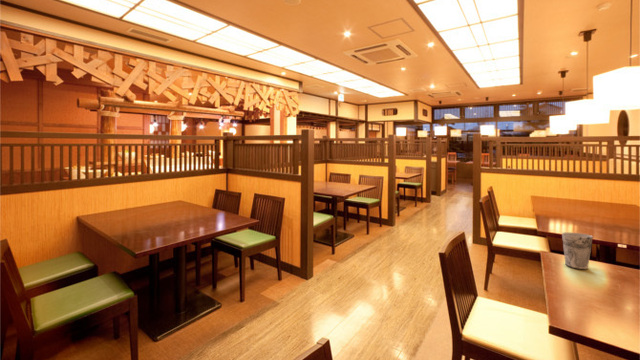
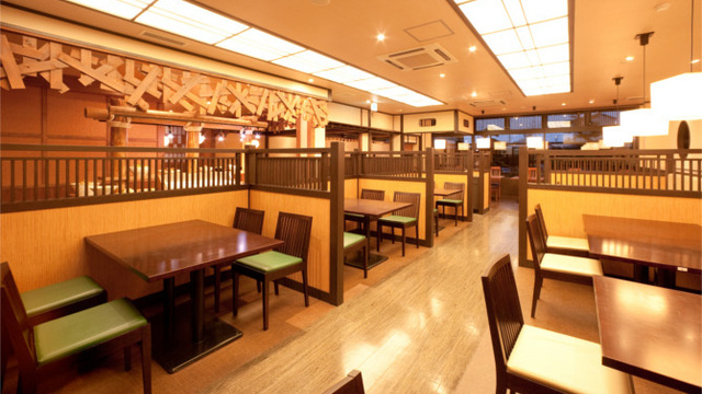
- cup (576, 250)
